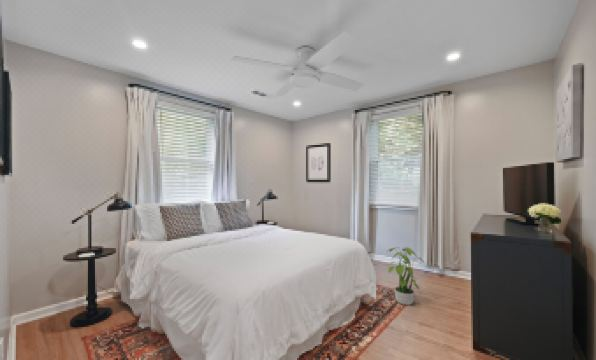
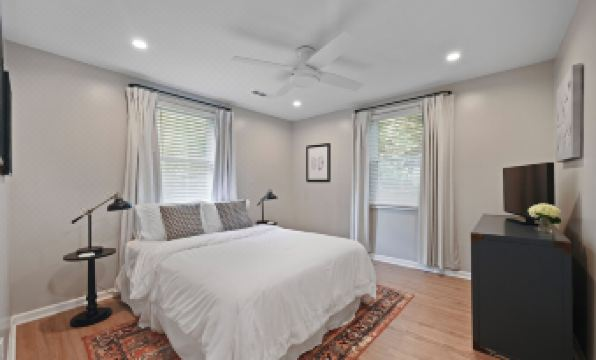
- potted plant (400, 273)
